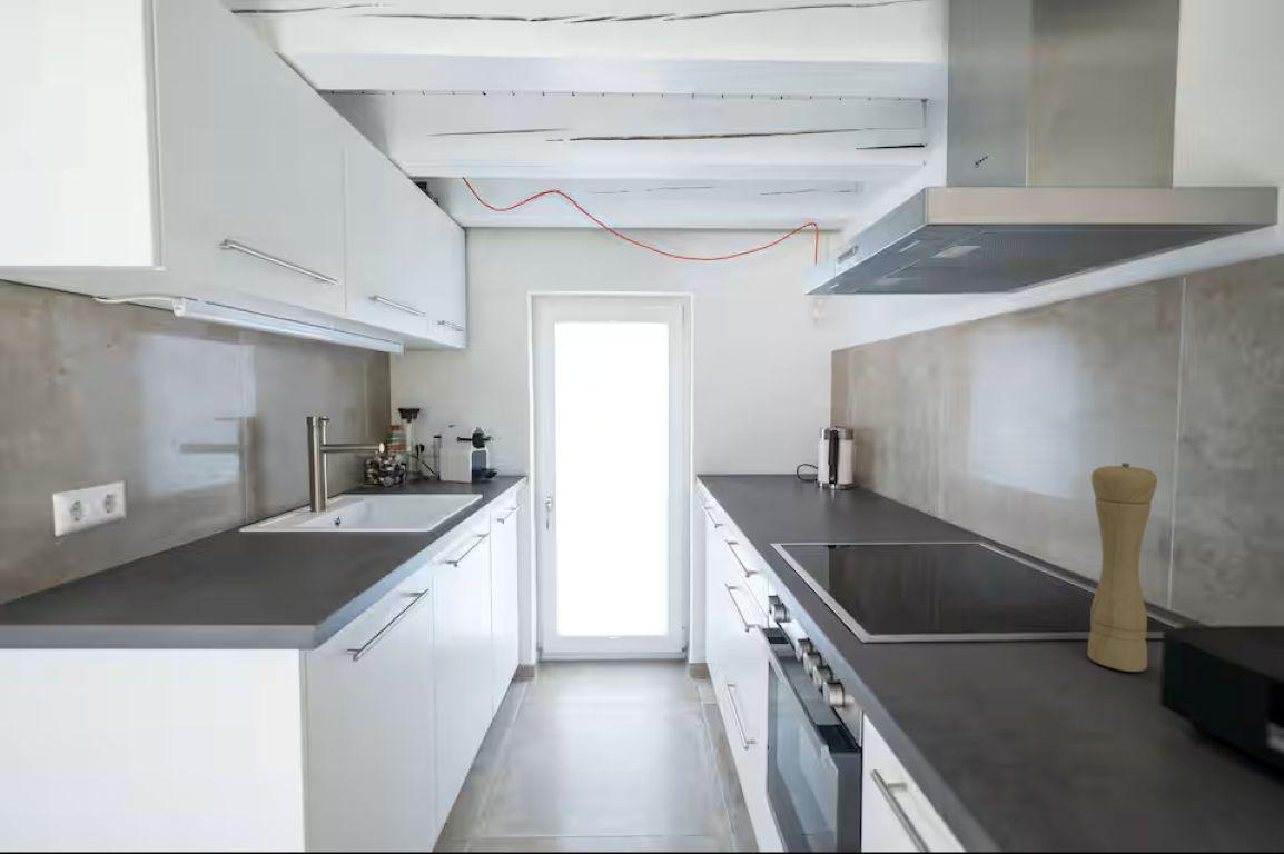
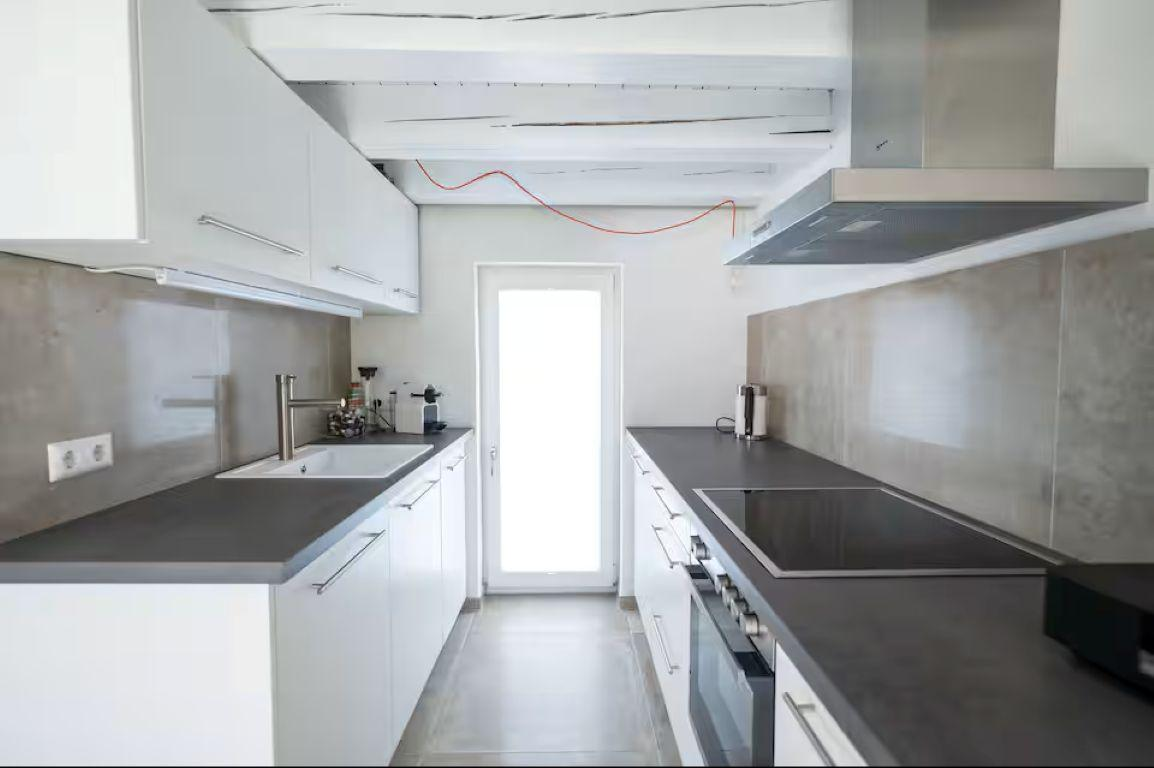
- pepper mill (1119, 563)
